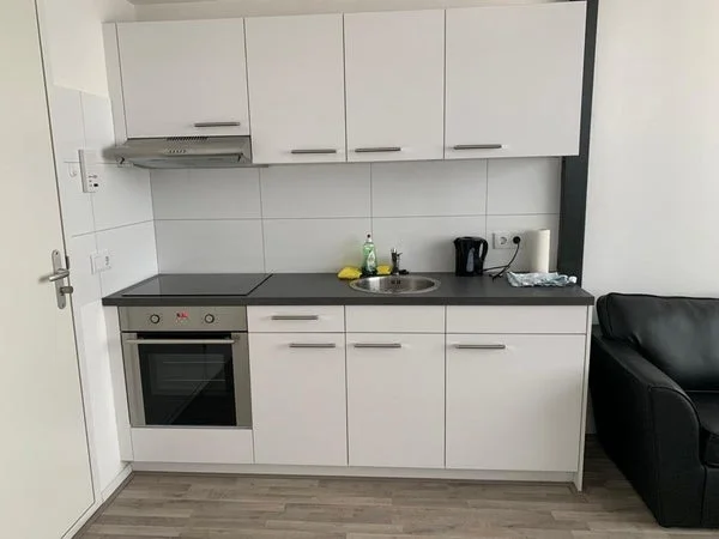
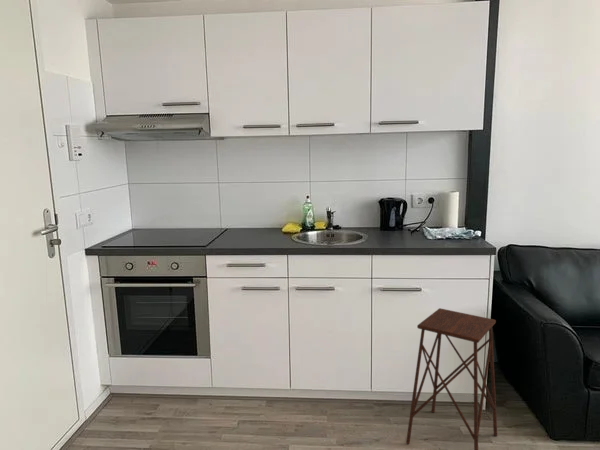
+ side table (454, 378)
